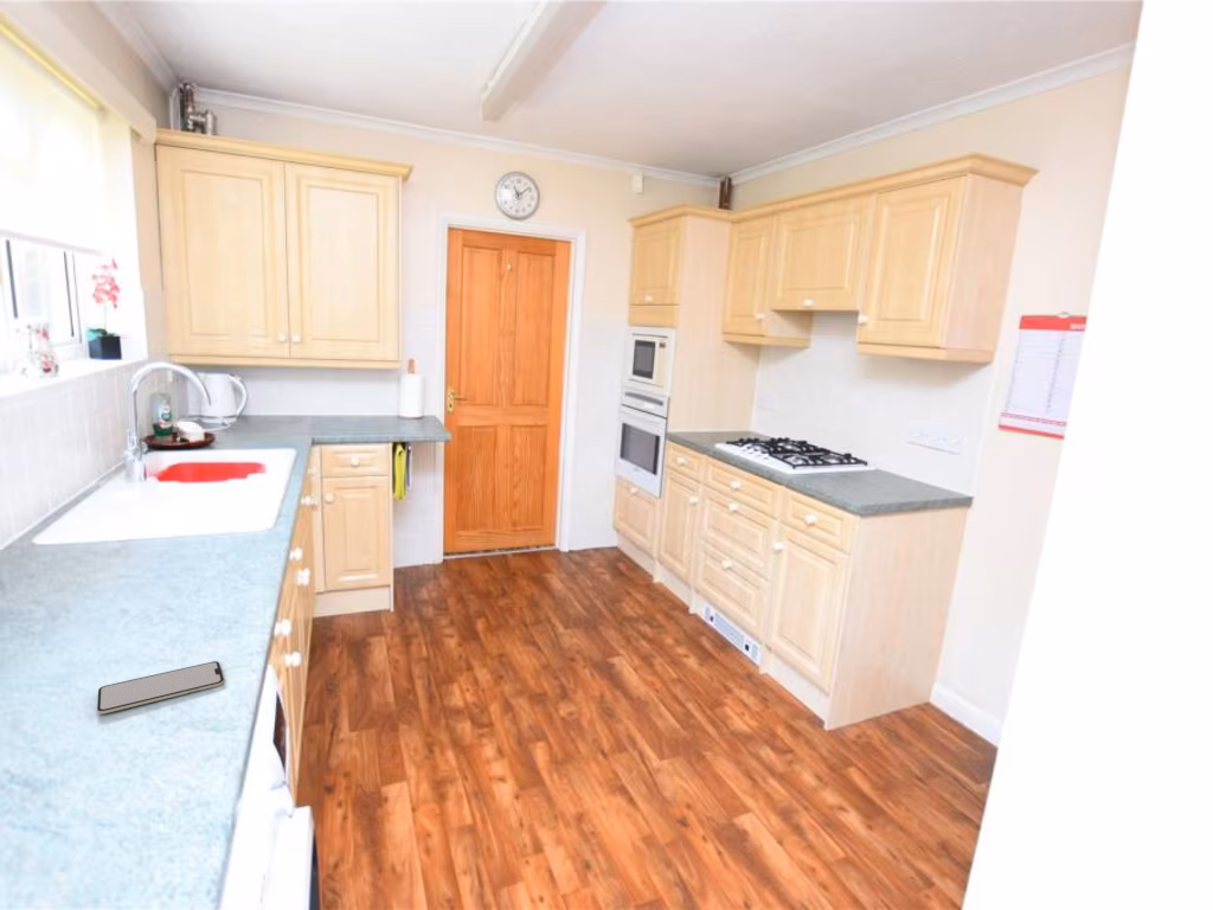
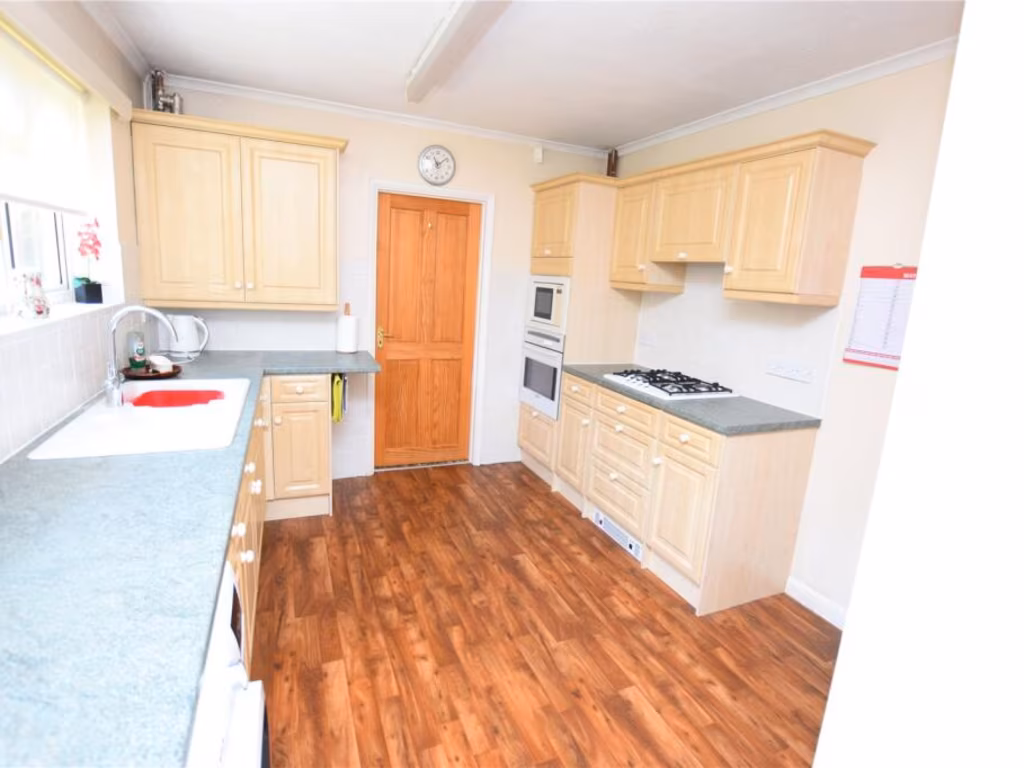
- smartphone (162, 685)
